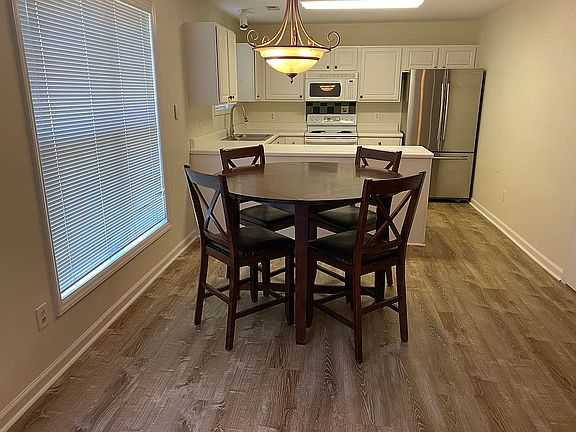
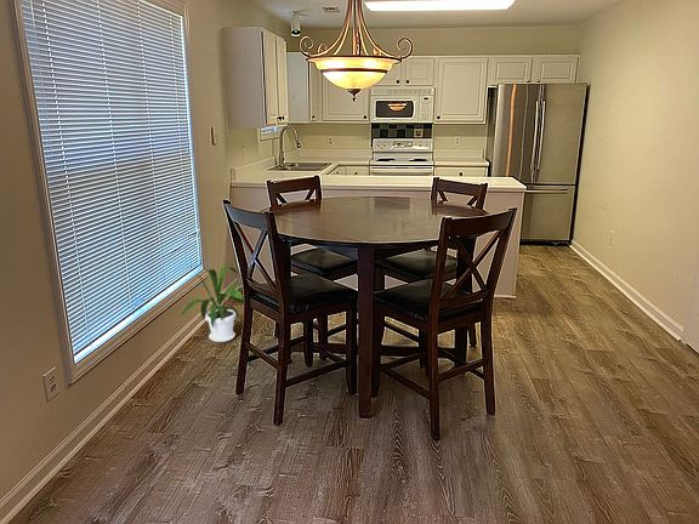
+ house plant (220, 301)
